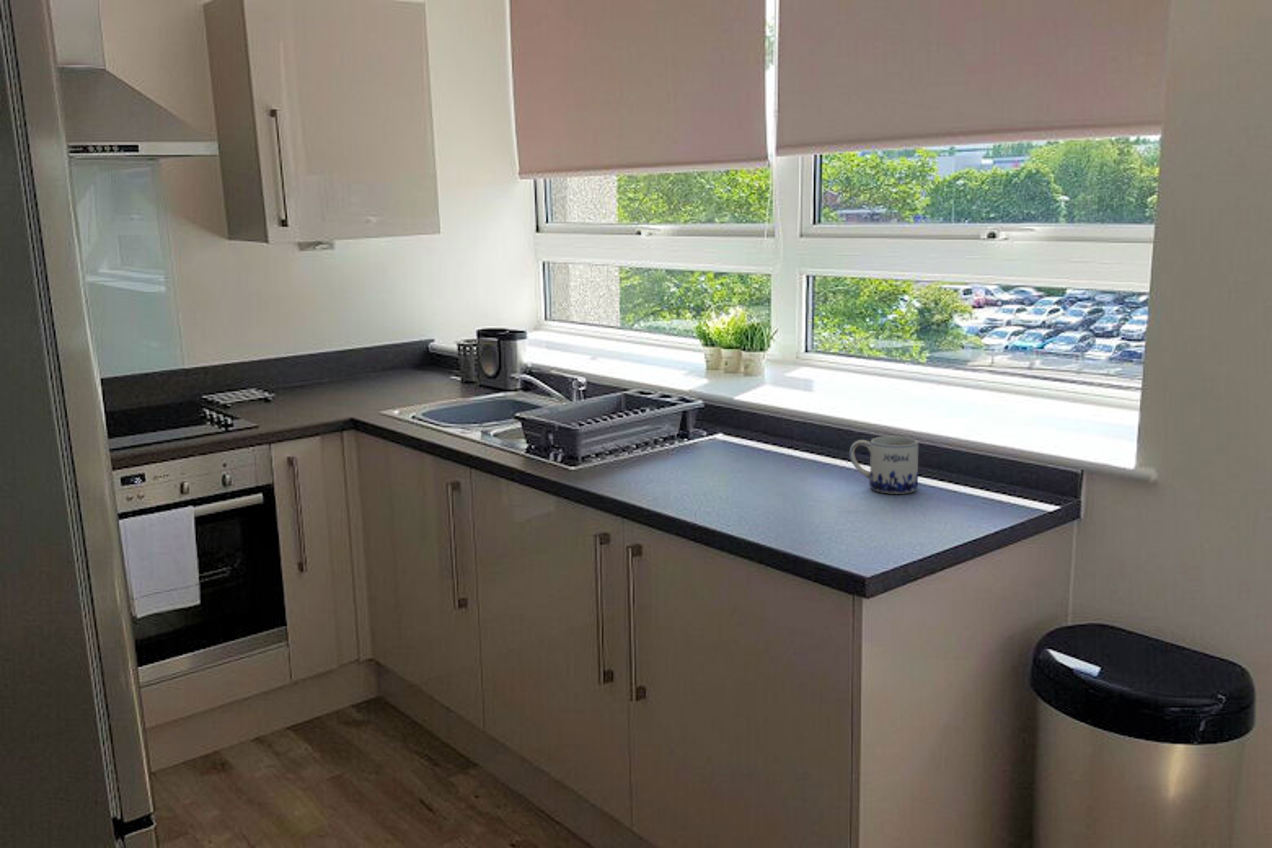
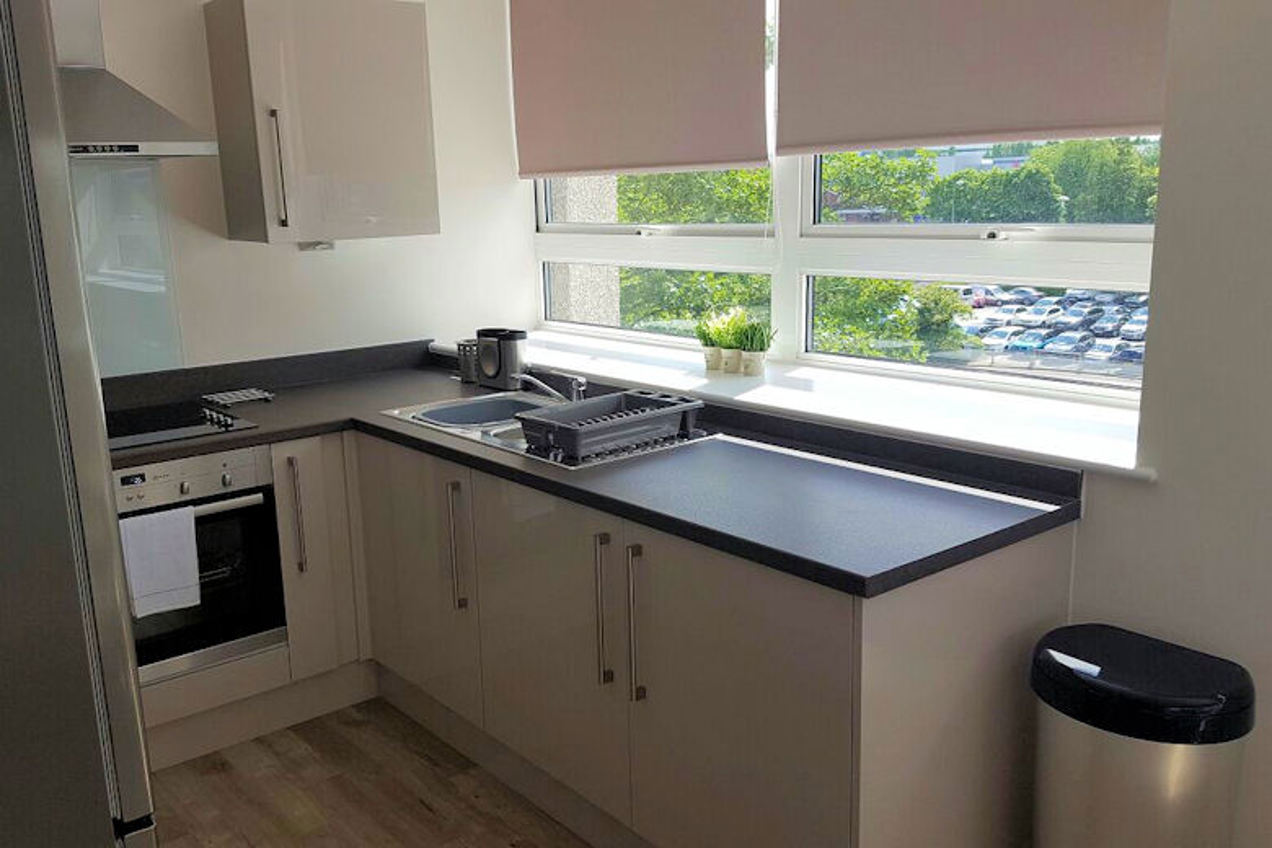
- mug (887, 464)
